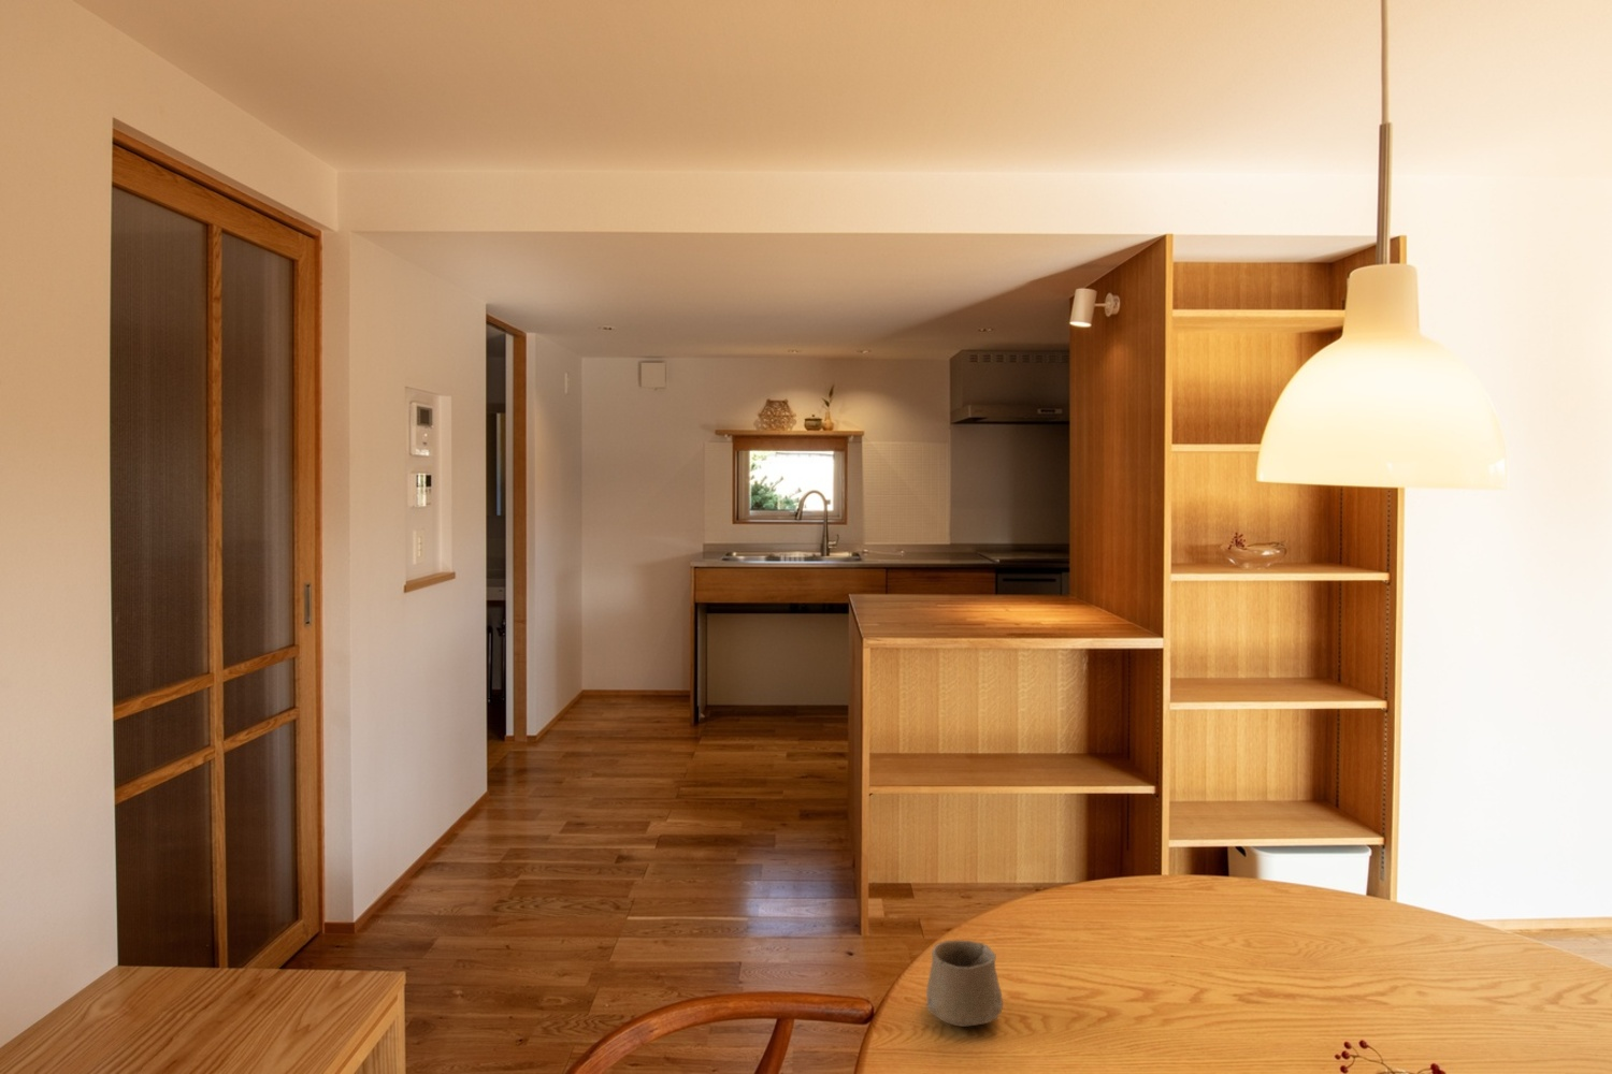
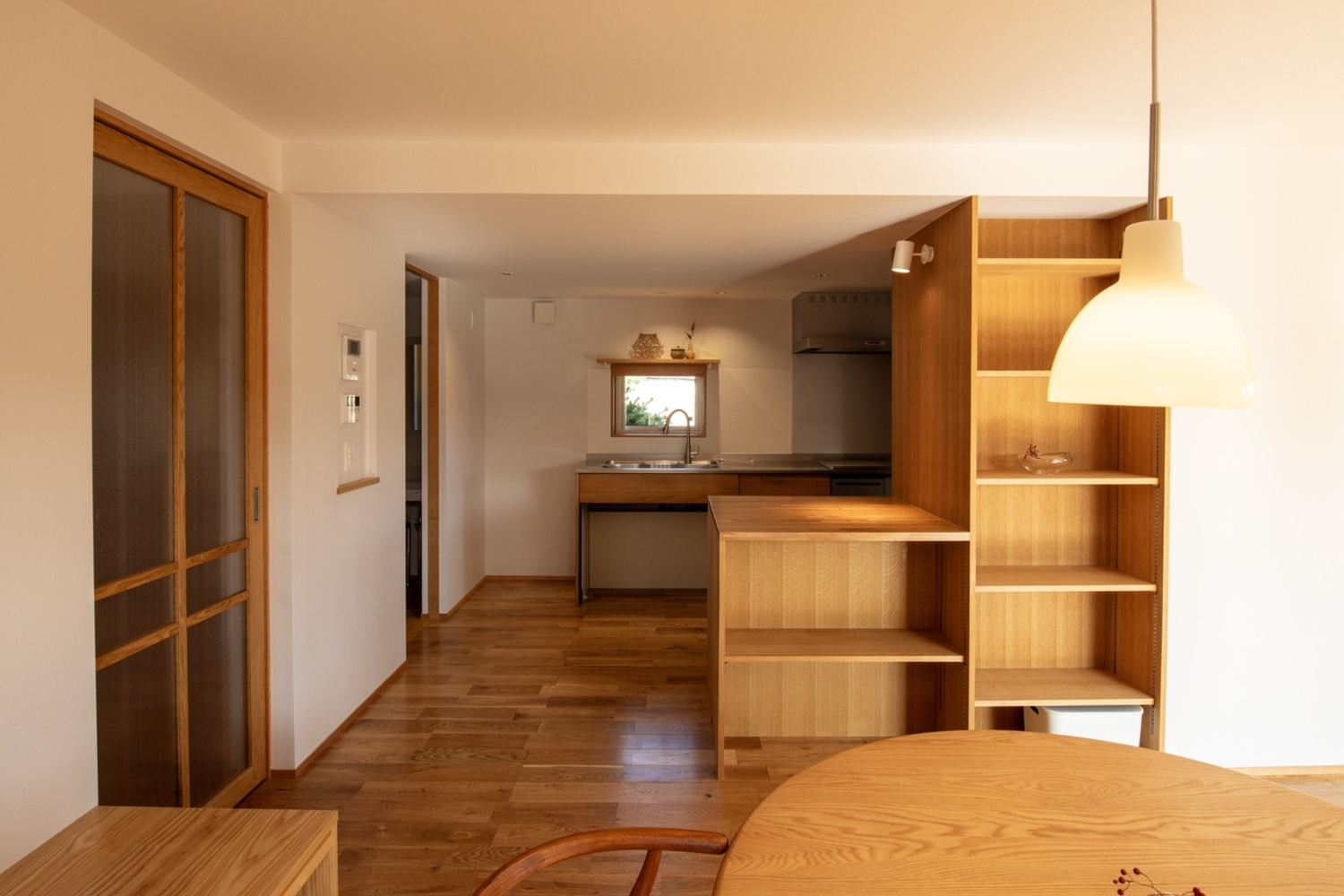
- cup (963, 985)
